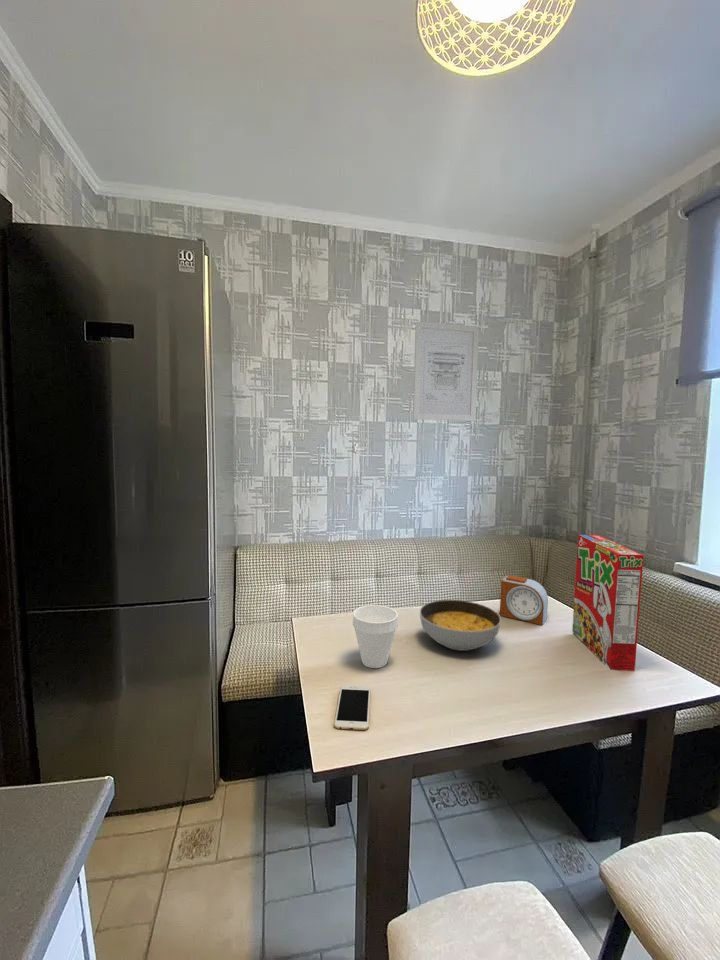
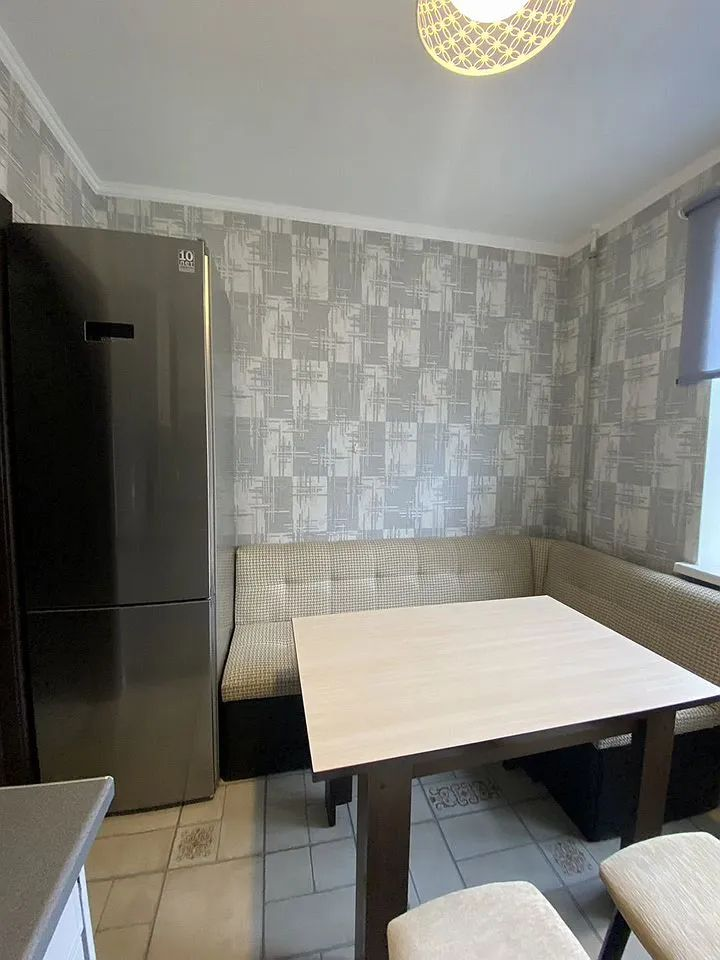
- cereal box (604, 597)
- smartphone (353, 706)
- wall art (446, 372)
- alarm clock (523, 598)
- cup (374, 637)
- soup bowl (459, 628)
